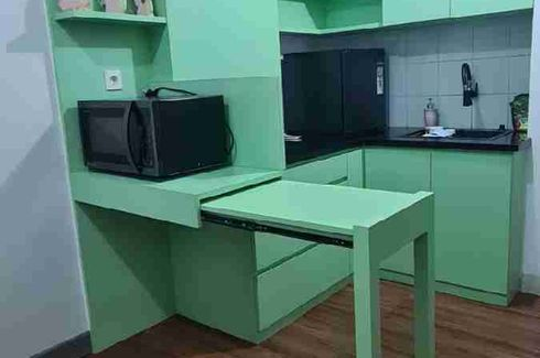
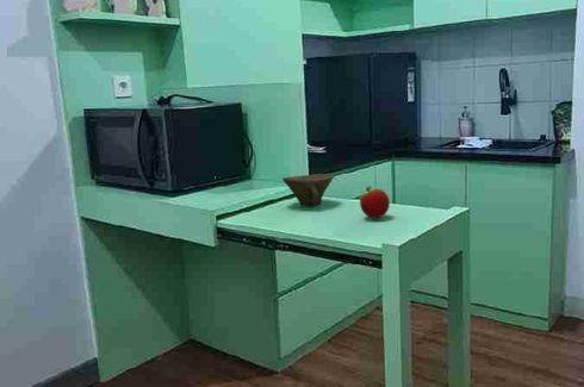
+ bowl (309, 191)
+ apple (374, 202)
